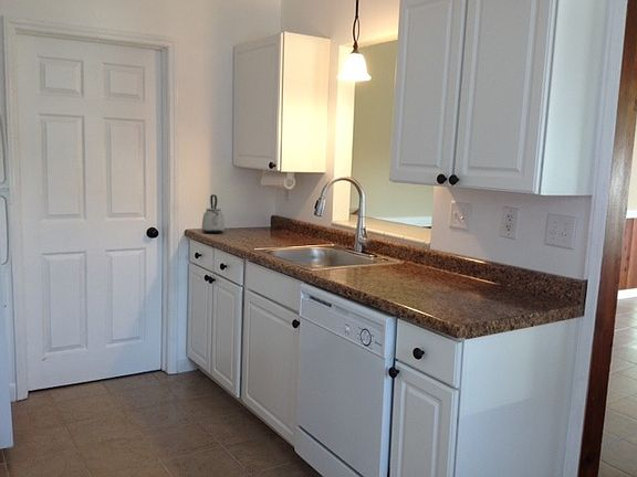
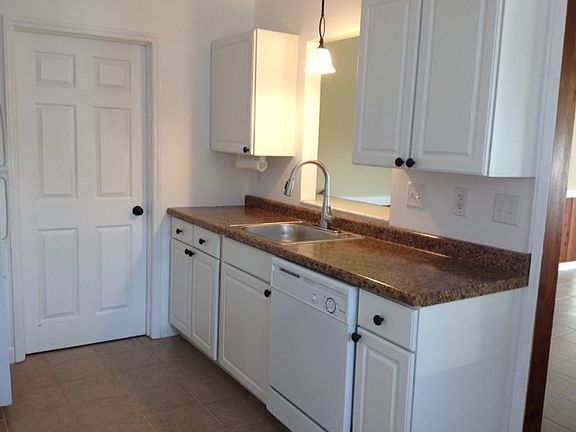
- kettle (213, 213)
